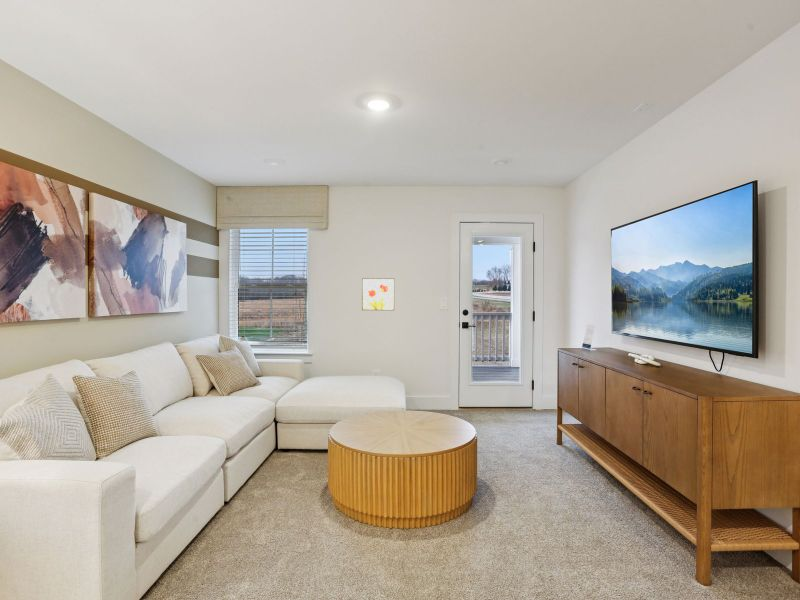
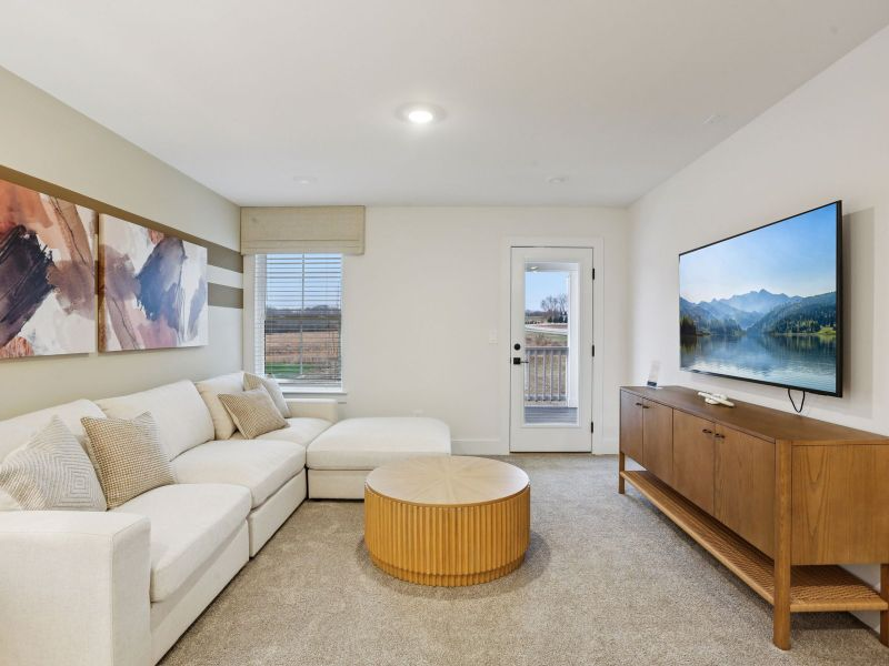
- wall art (378, 294)
